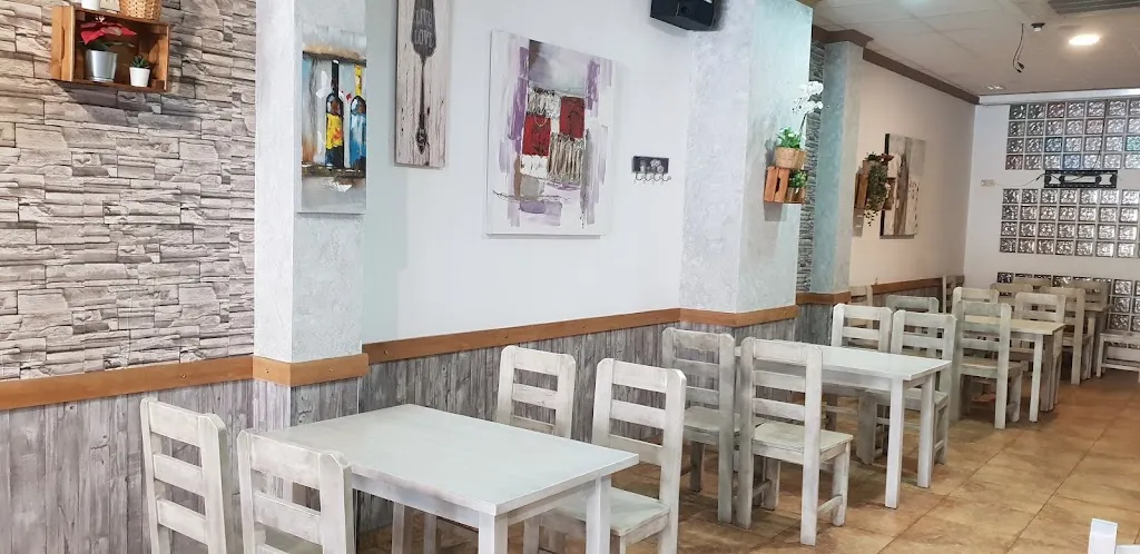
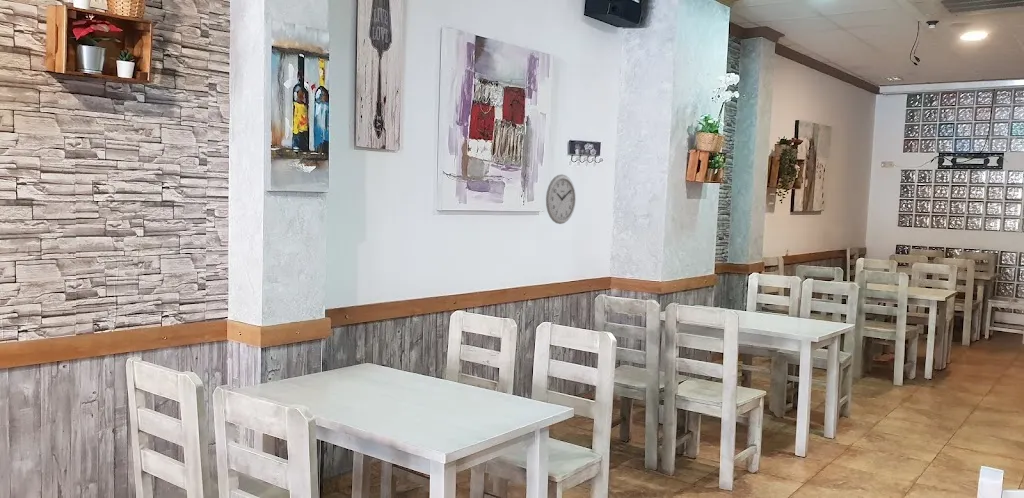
+ wall clock (561, 199)
